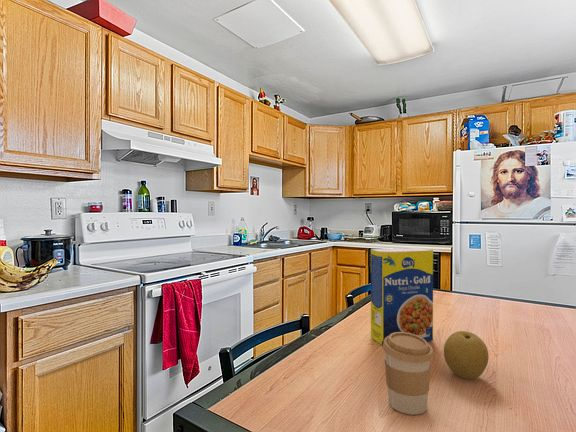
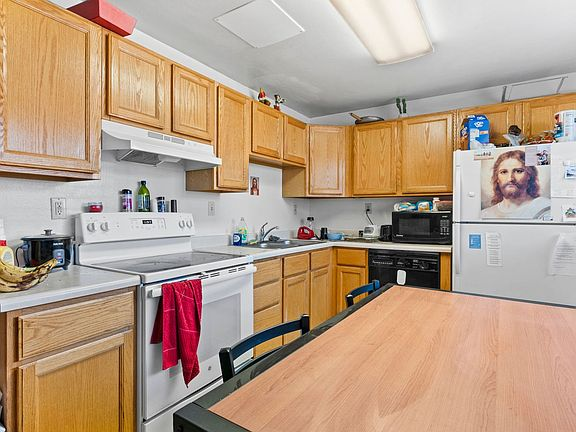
- coffee cup (407, 370)
- legume (401, 294)
- fruit (465, 354)
